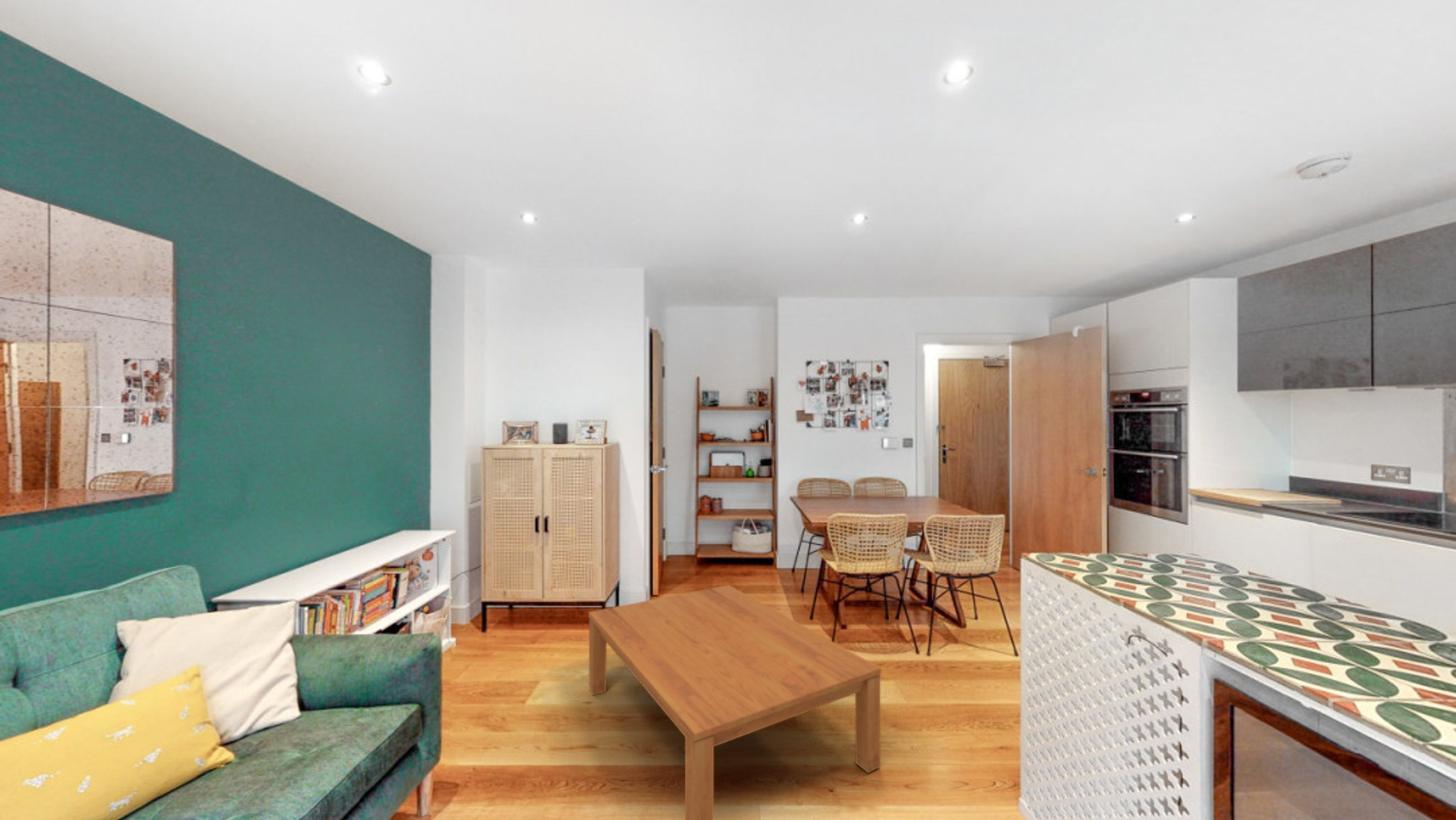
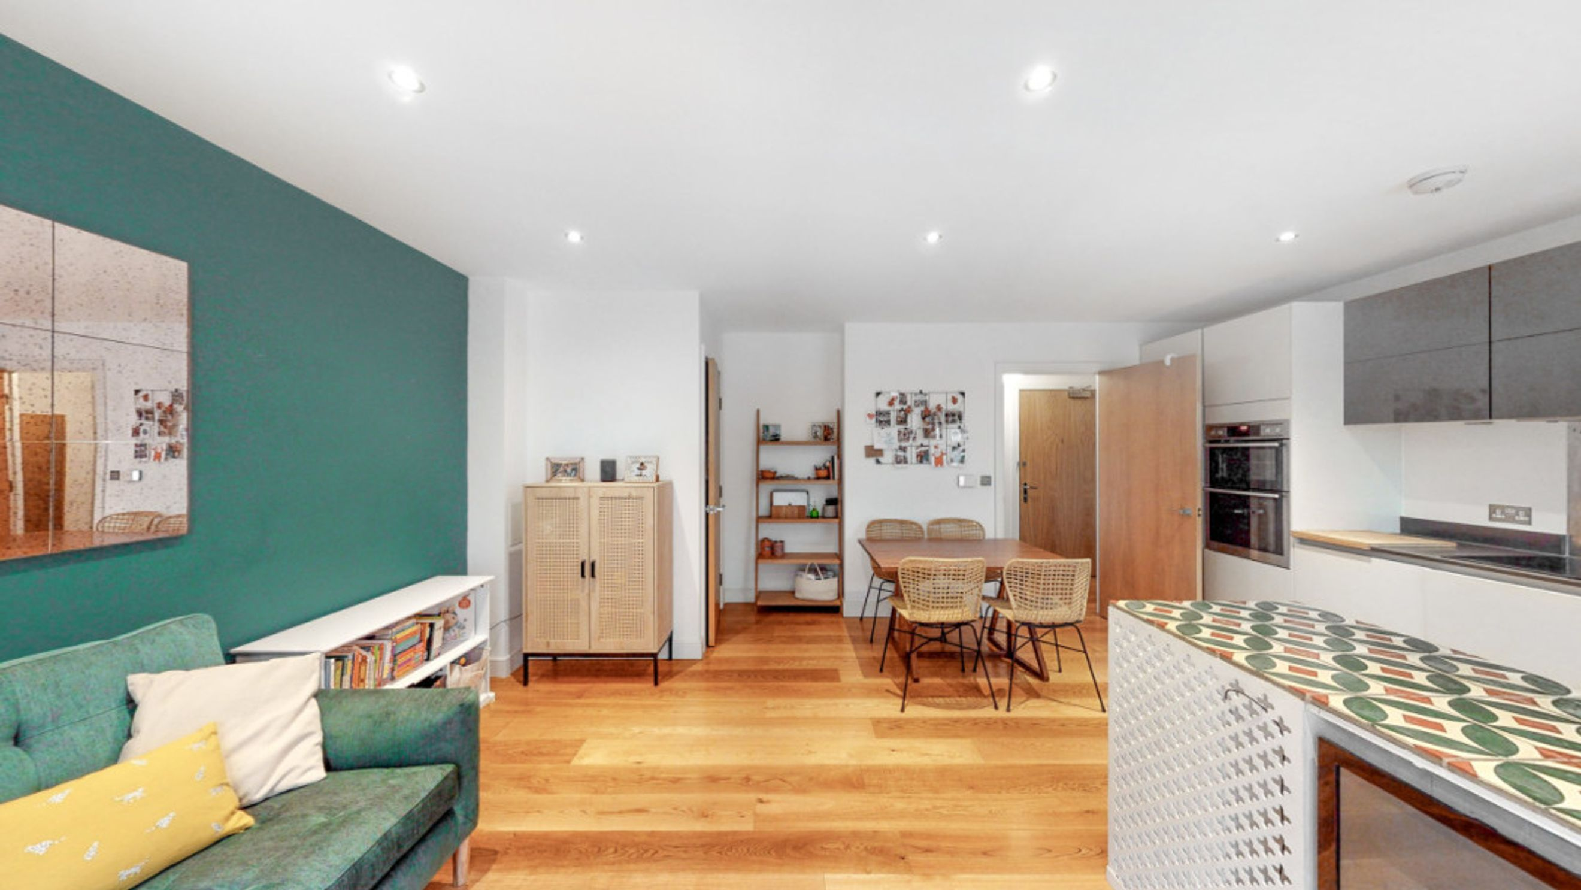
- coffee table (716, 680)
